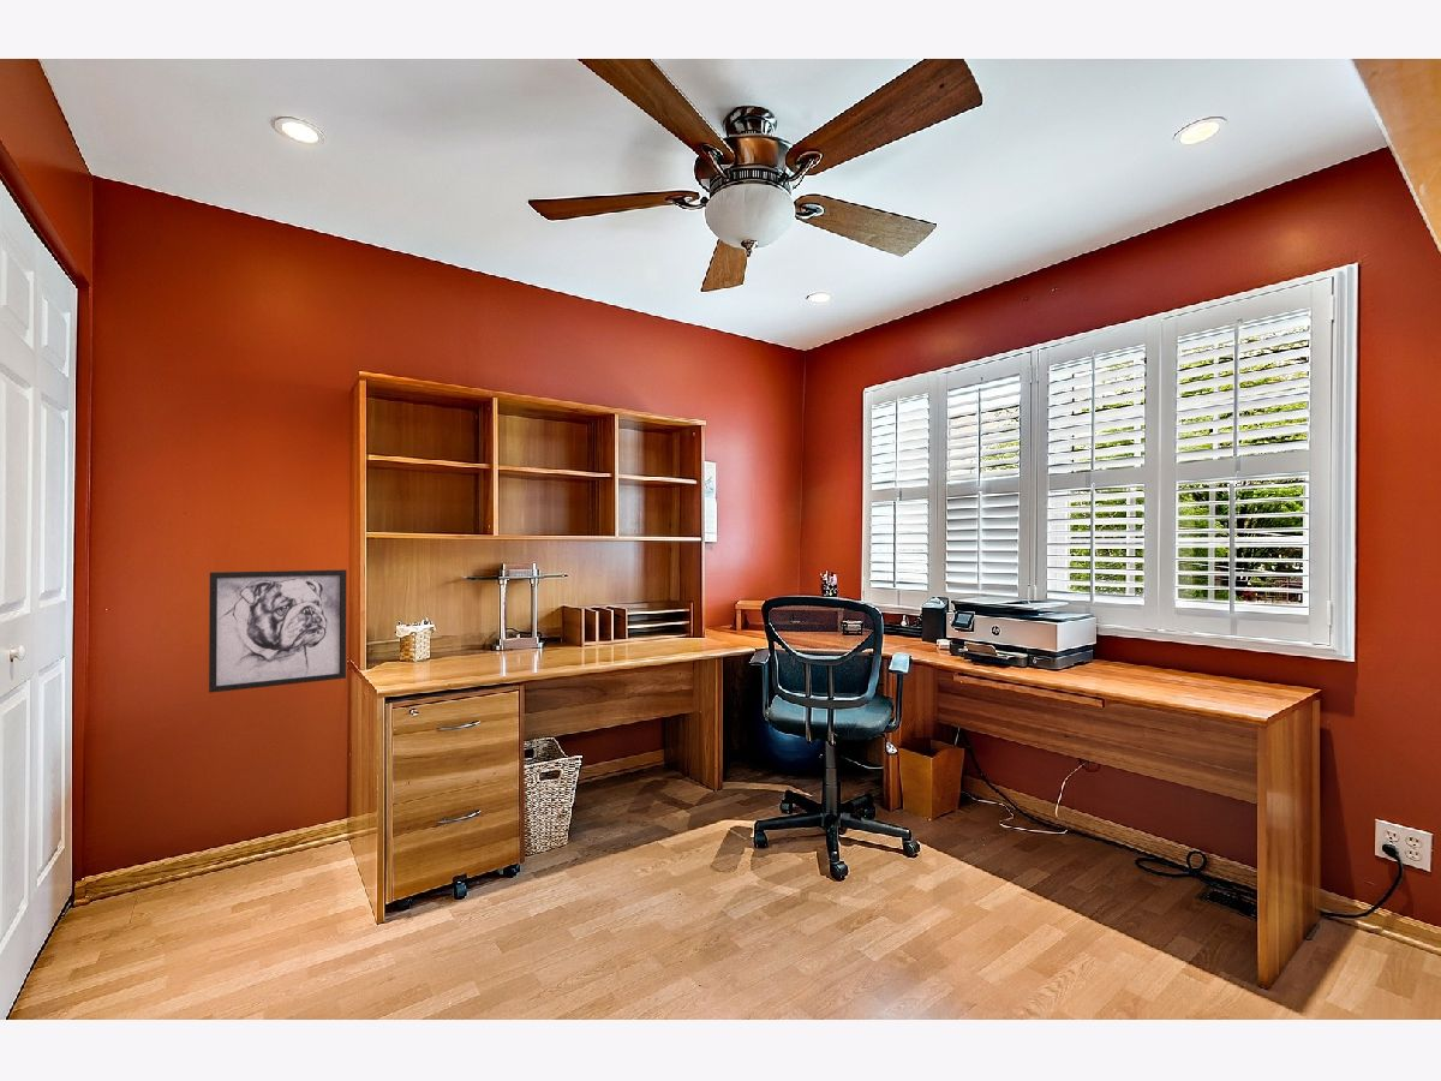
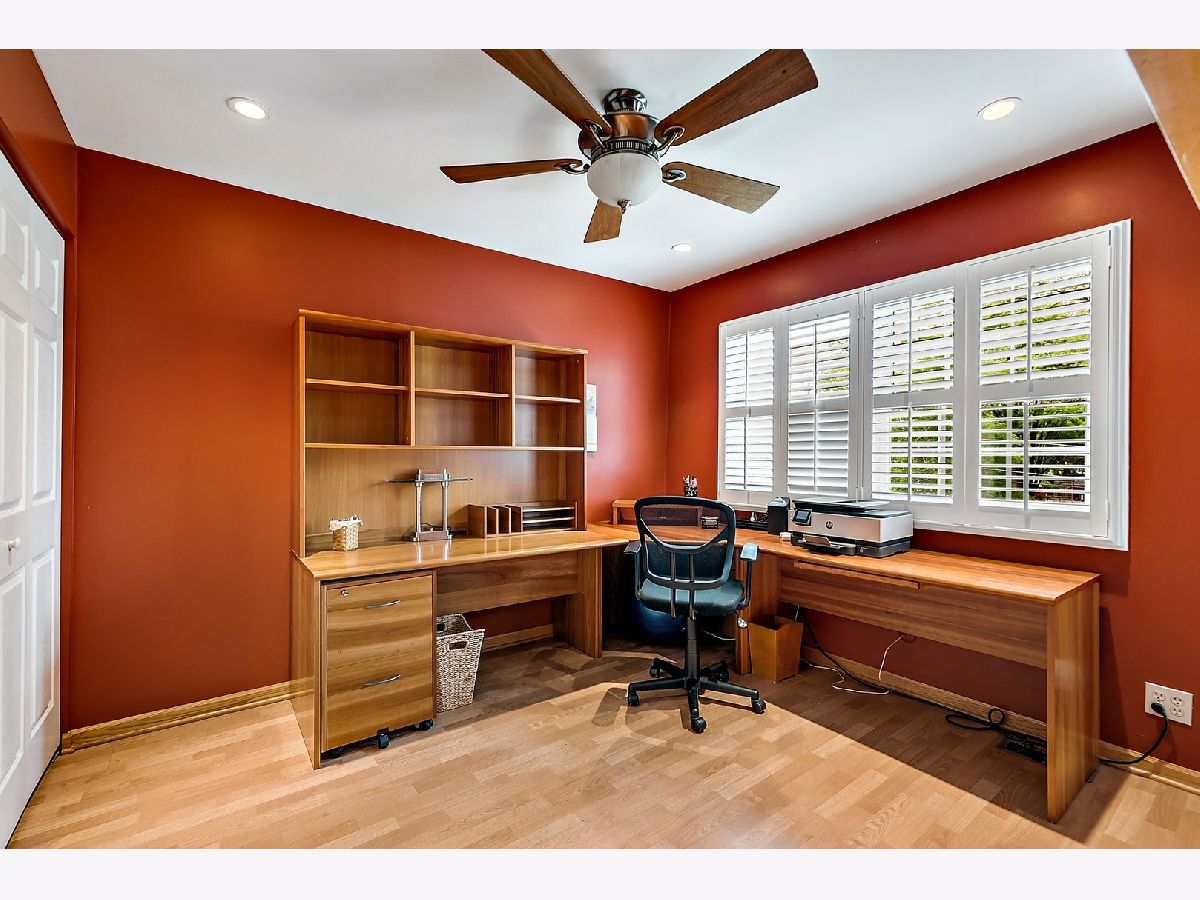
- wall art (281, 627)
